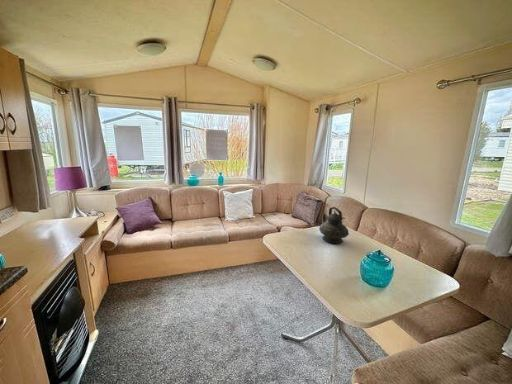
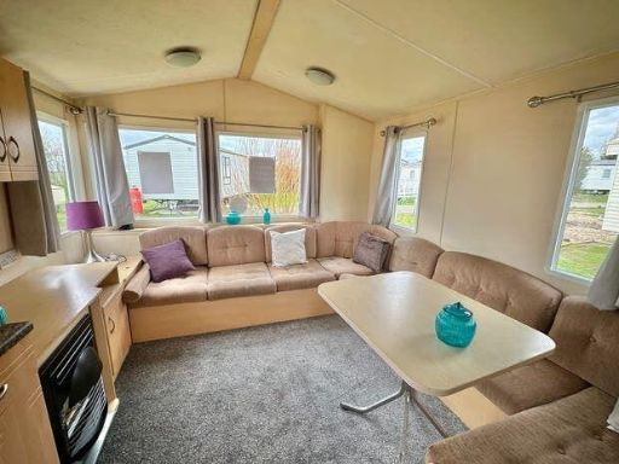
- teapot (331, 222)
